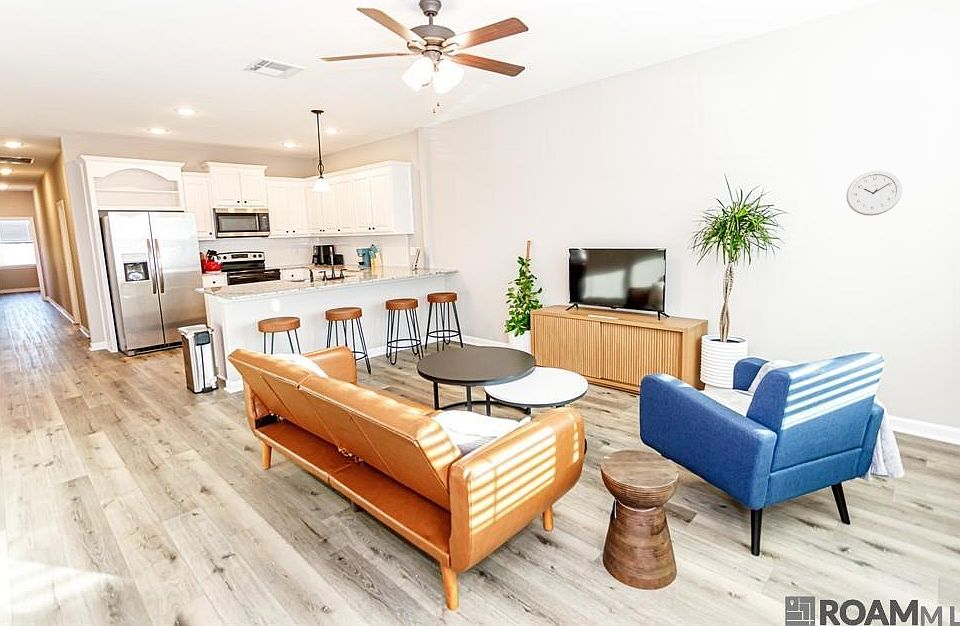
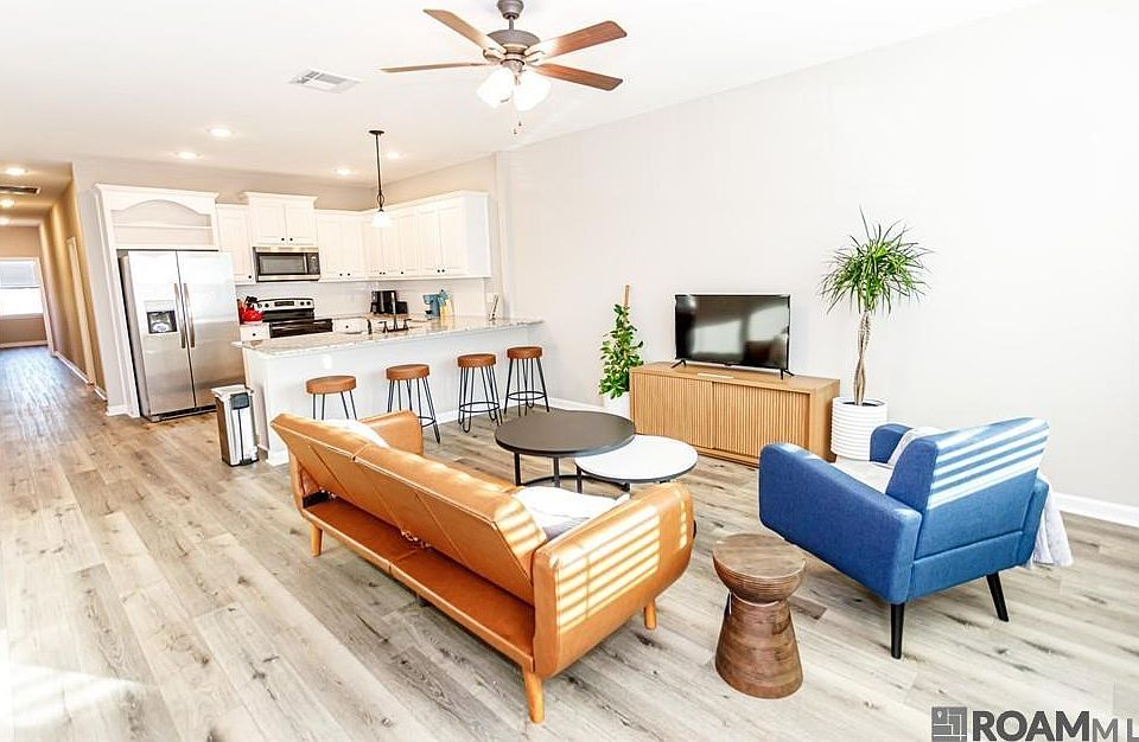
- wall clock (873, 193)
